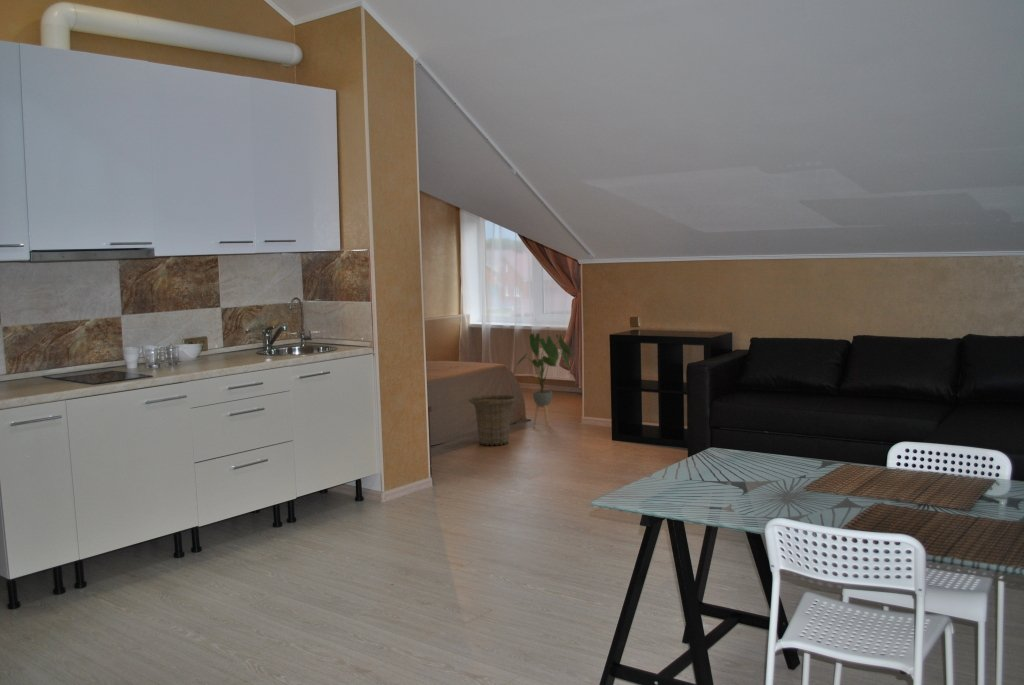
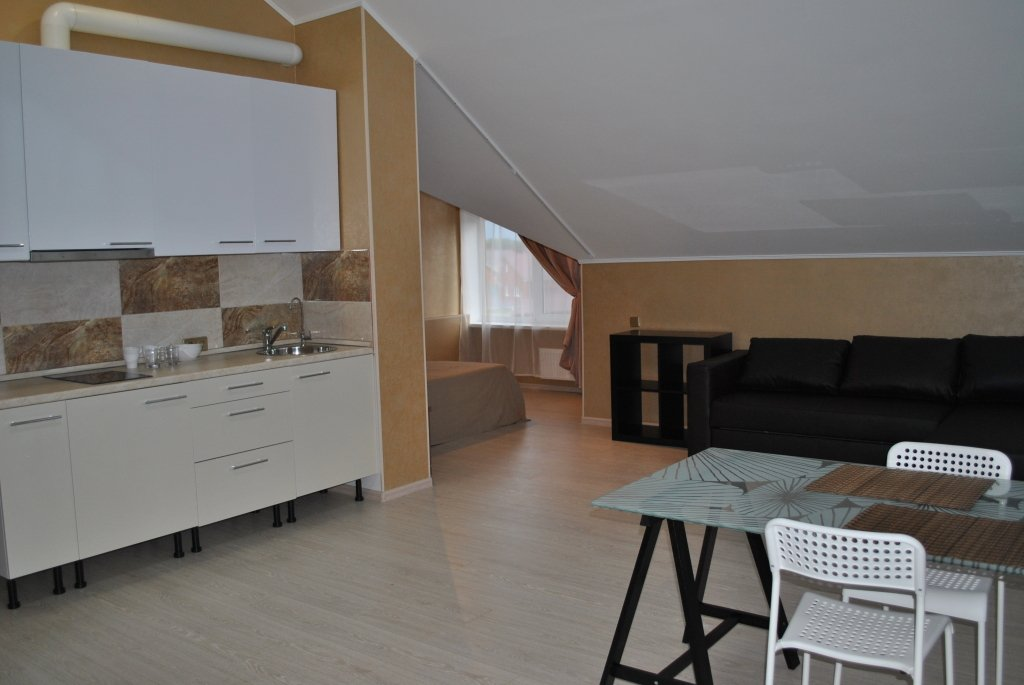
- house plant (546, 382)
- basket (493, 420)
